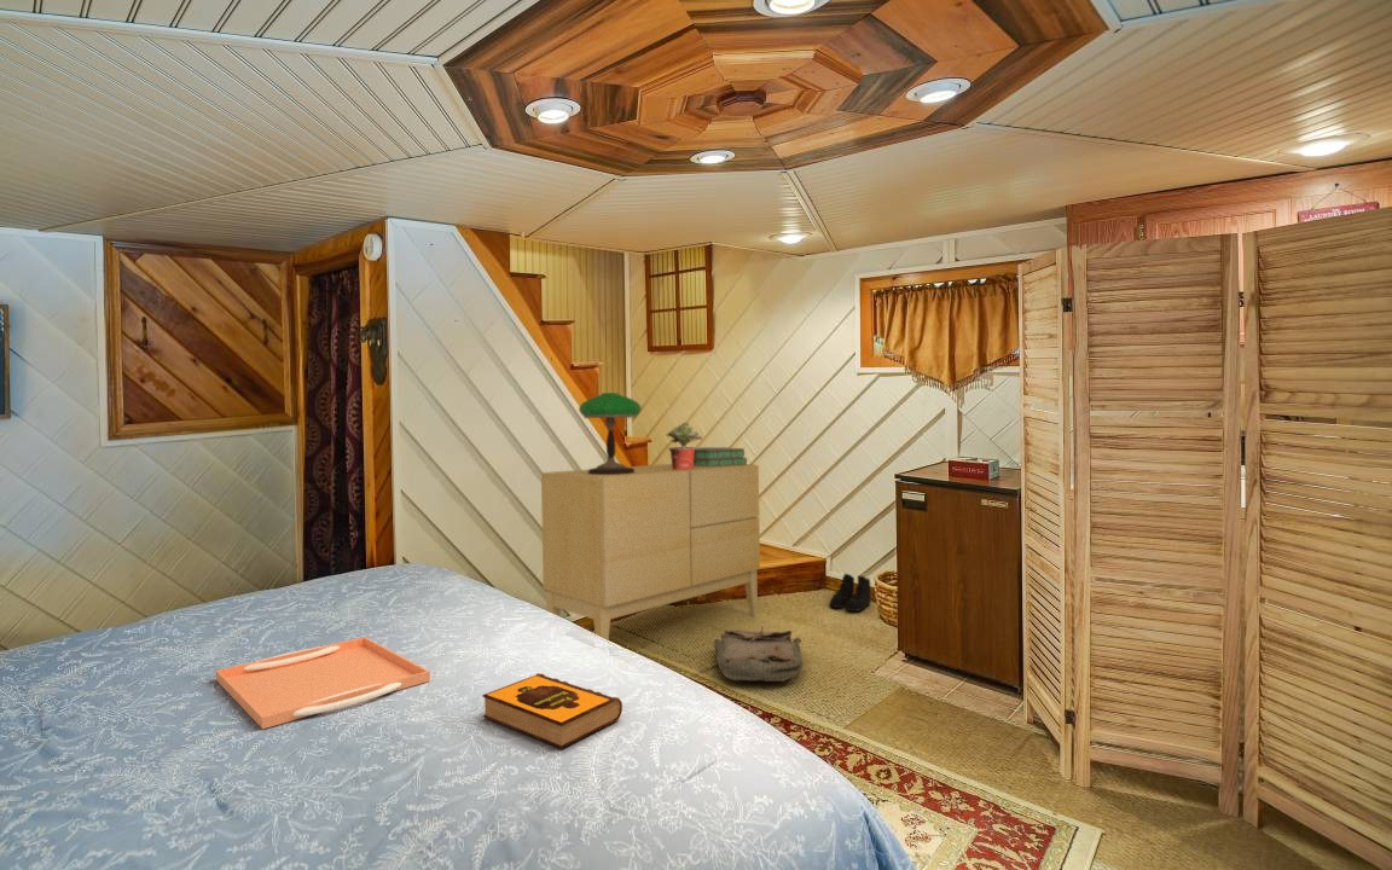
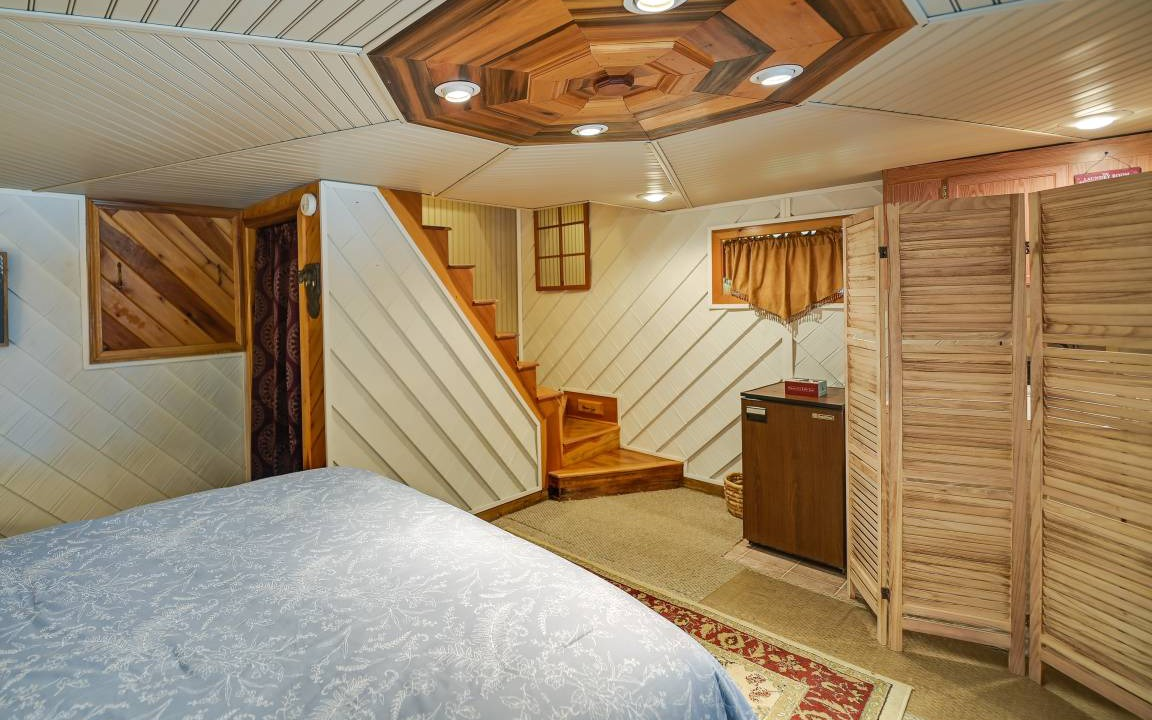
- boots (851, 591)
- bag (756, 650)
- potted plant (685, 445)
- table lamp (610, 433)
- hardback book (552, 706)
- sideboard (657, 550)
- serving tray (321, 675)
- stack of books (709, 456)
